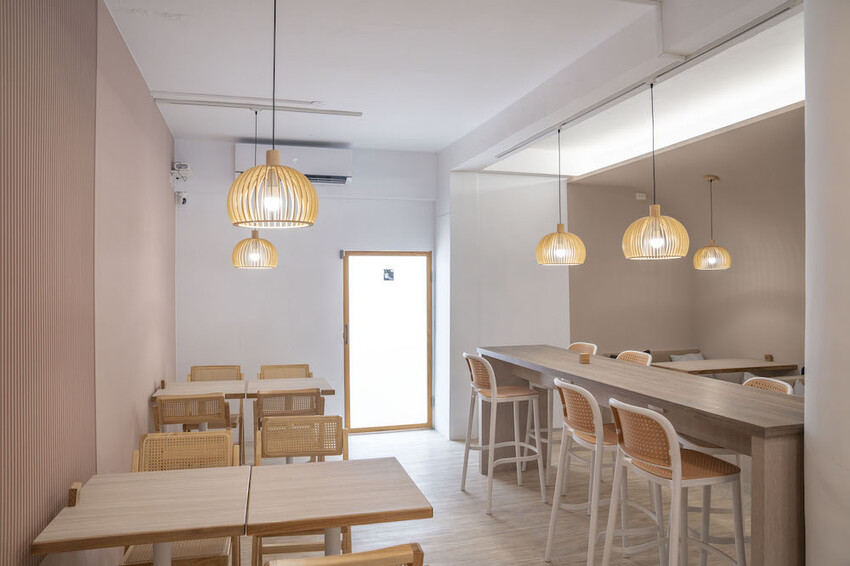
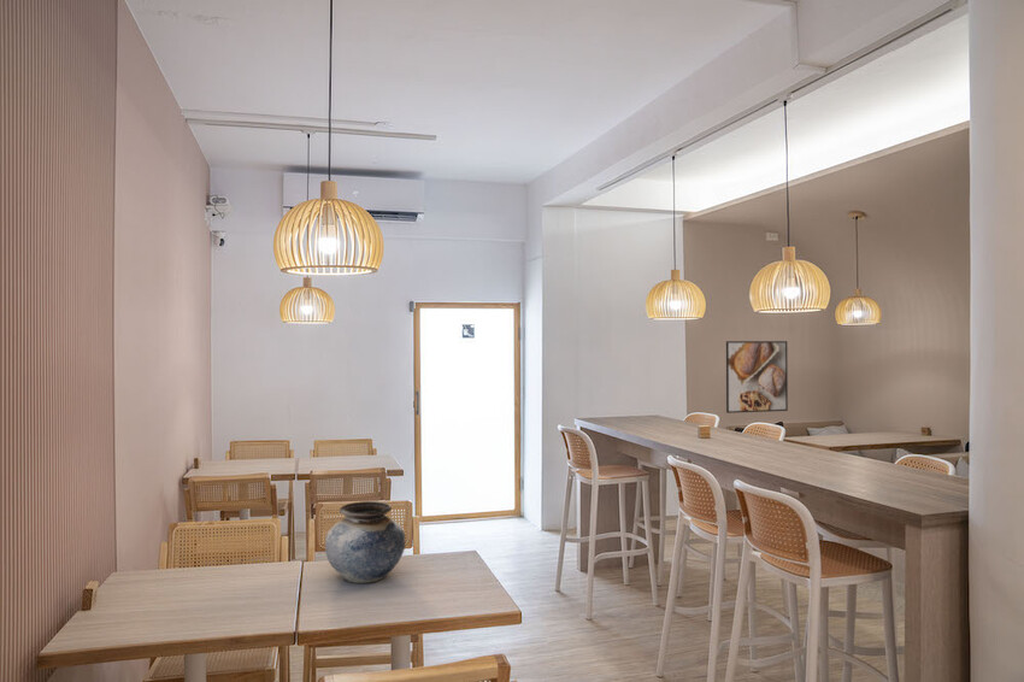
+ vase (365, 541)
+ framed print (757, 376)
